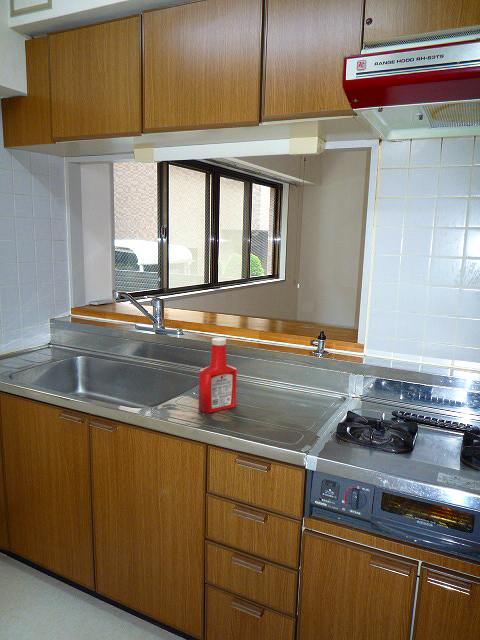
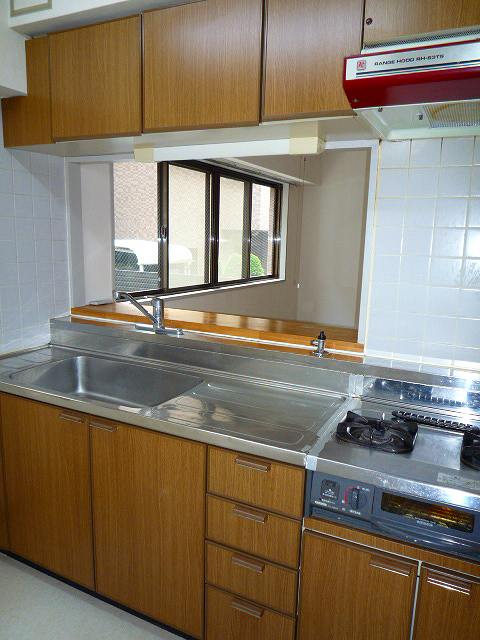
- soap bottle (218, 373)
